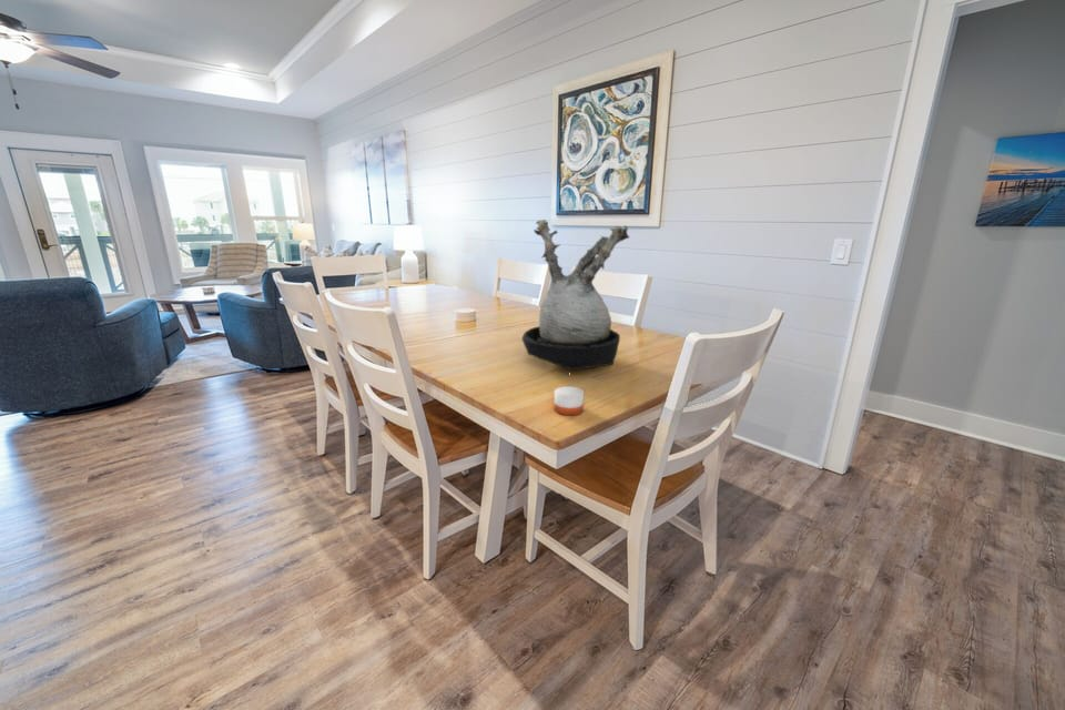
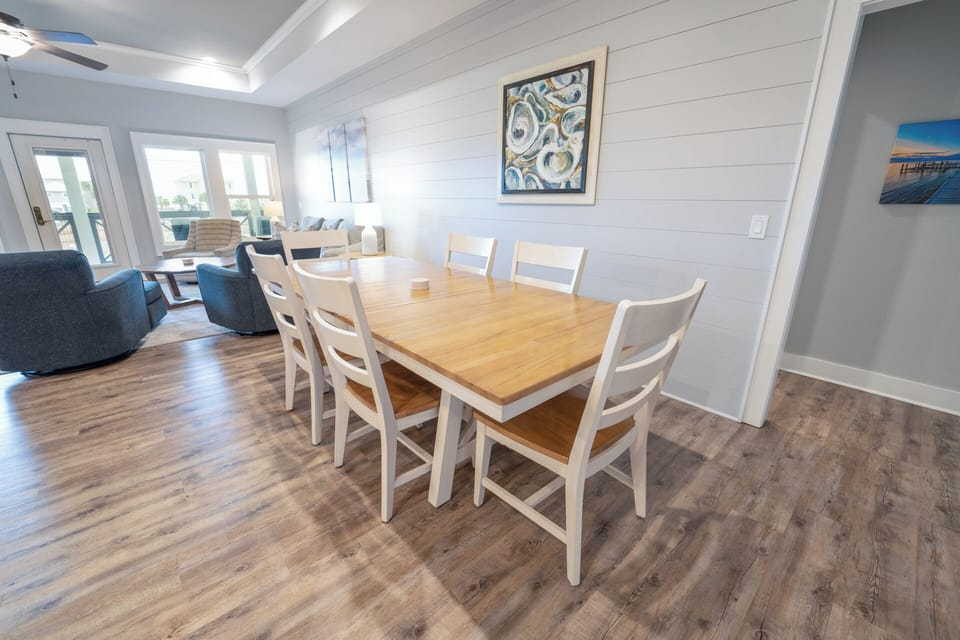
- candle (569, 390)
- plant (577, 294)
